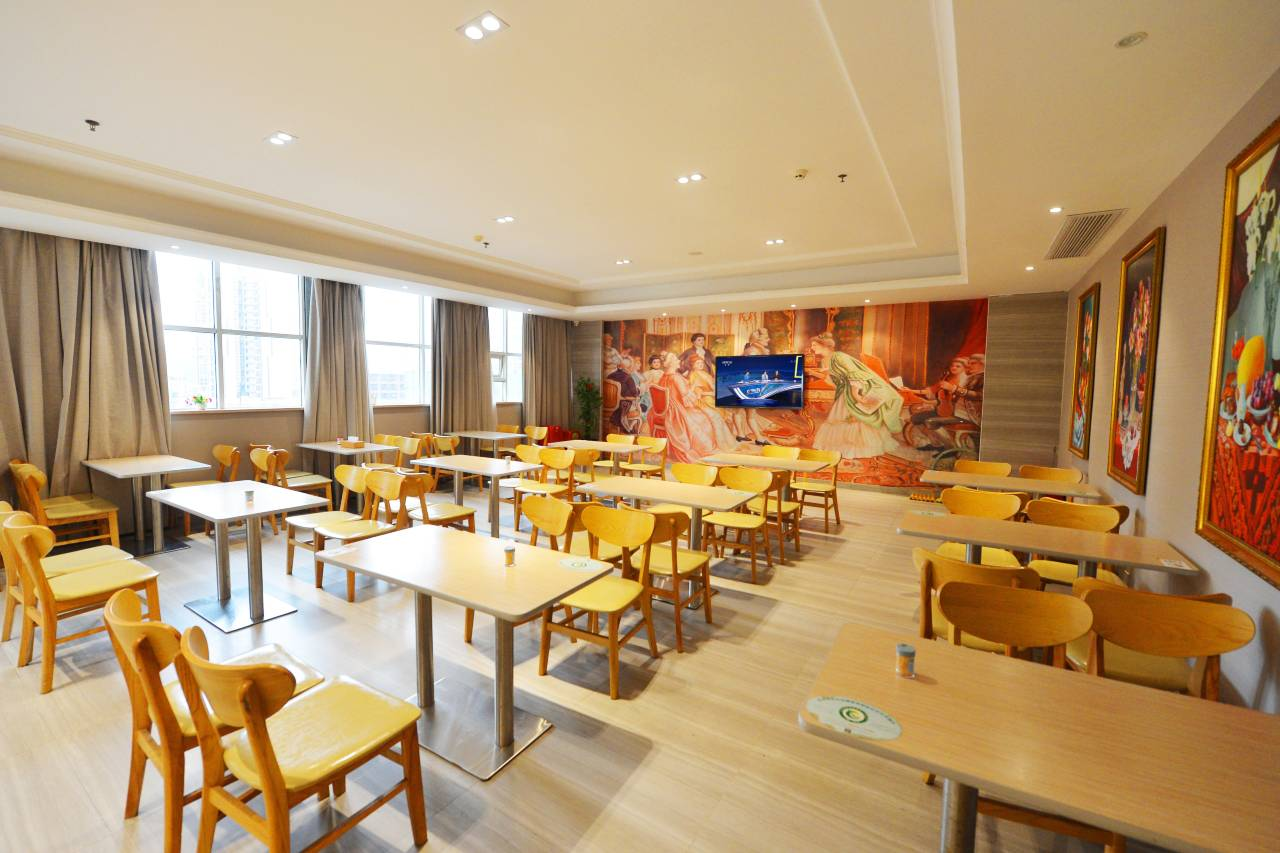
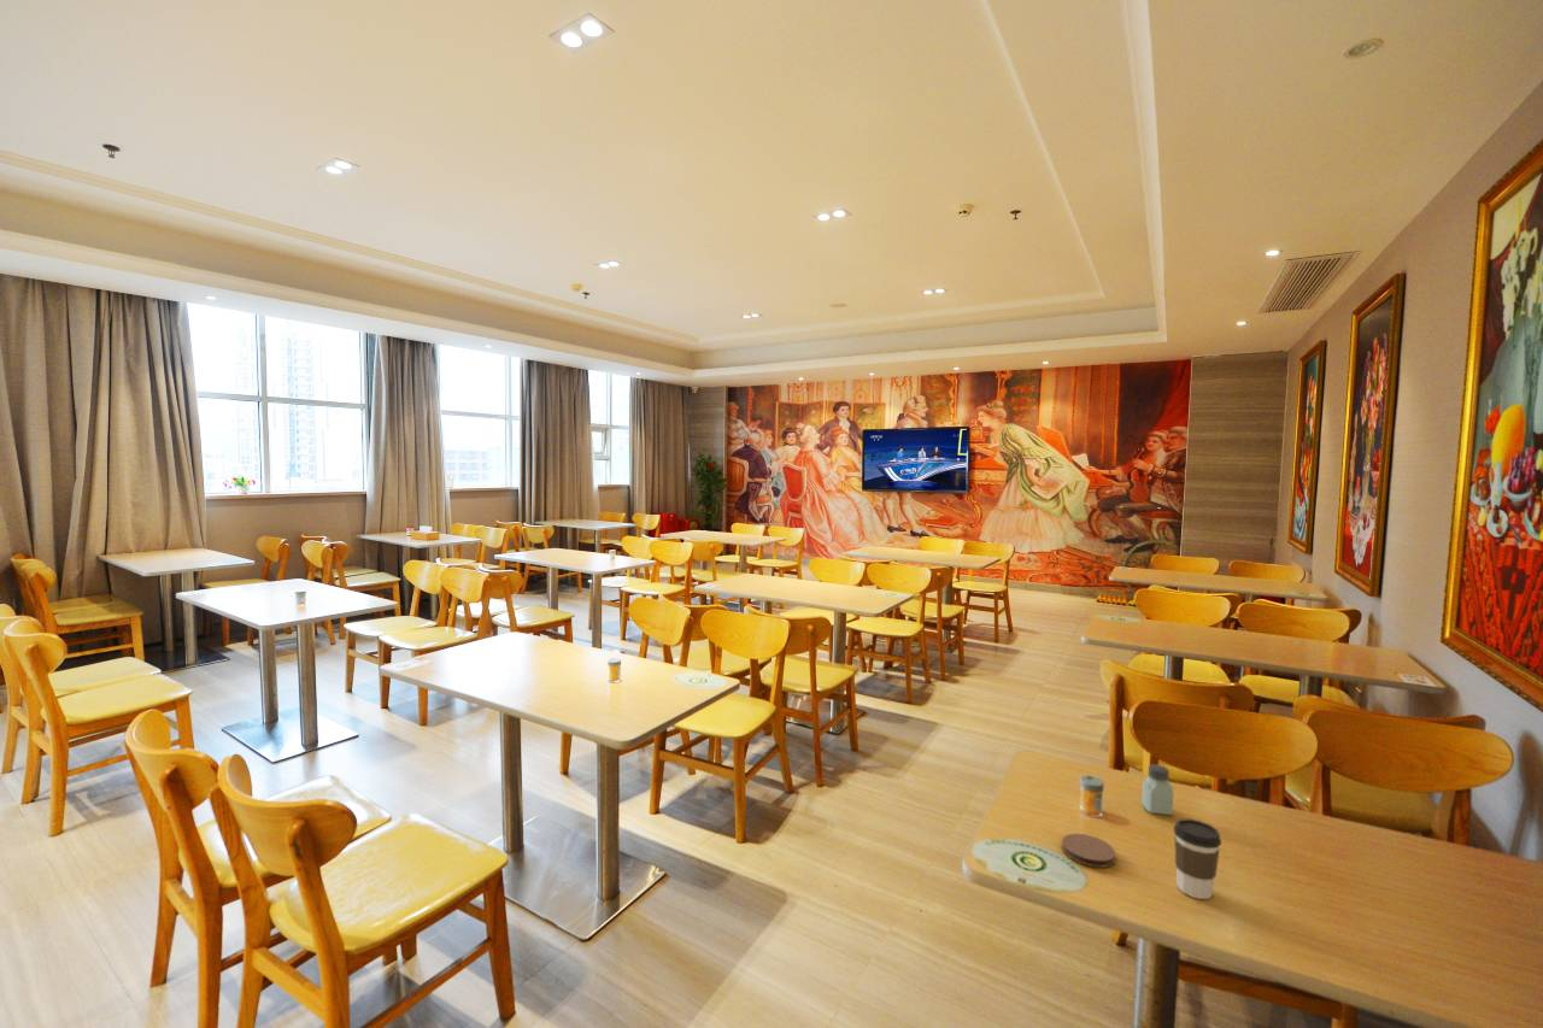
+ saltshaker (1157, 788)
+ coaster (1087, 850)
+ coffee cup (1195, 858)
